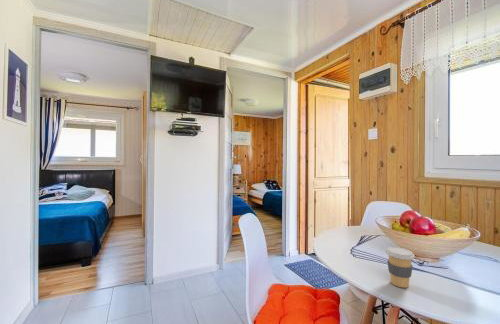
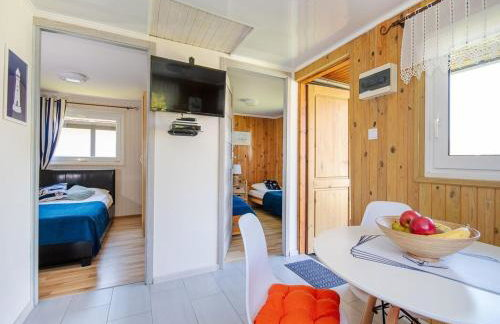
- coffee cup (399, 267)
